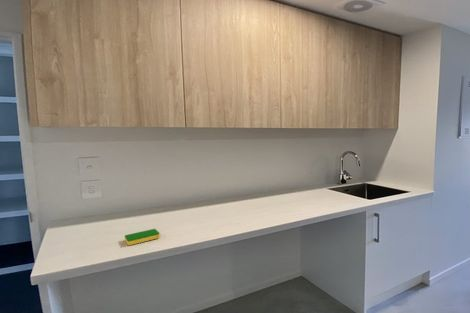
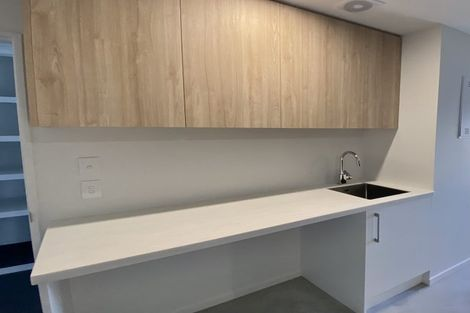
- dish sponge (142, 236)
